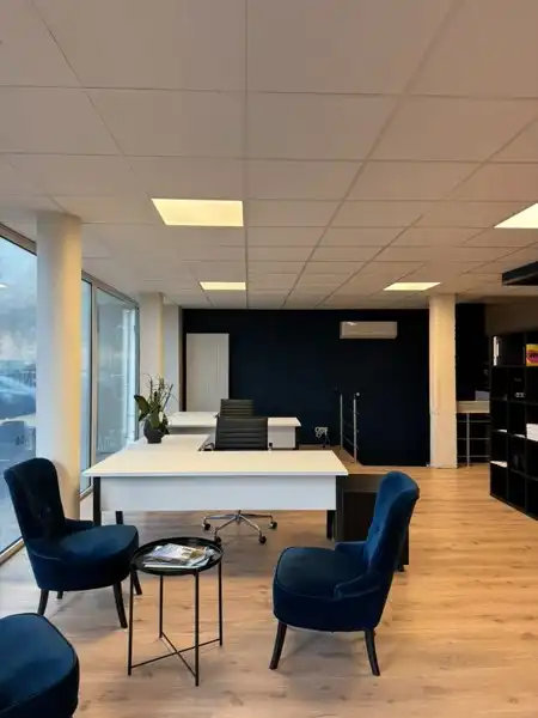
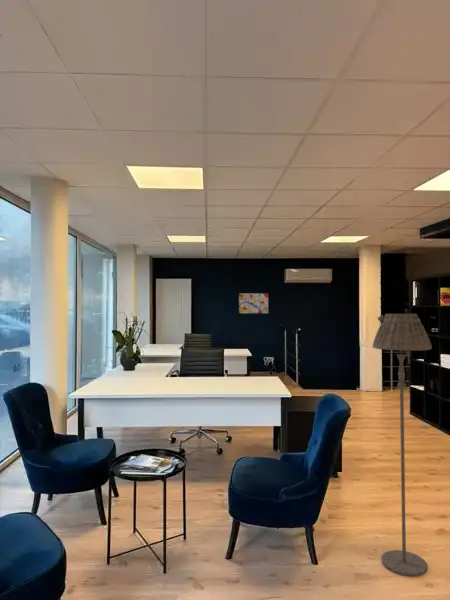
+ wall art (253, 303)
+ floor lamp (402, 437)
